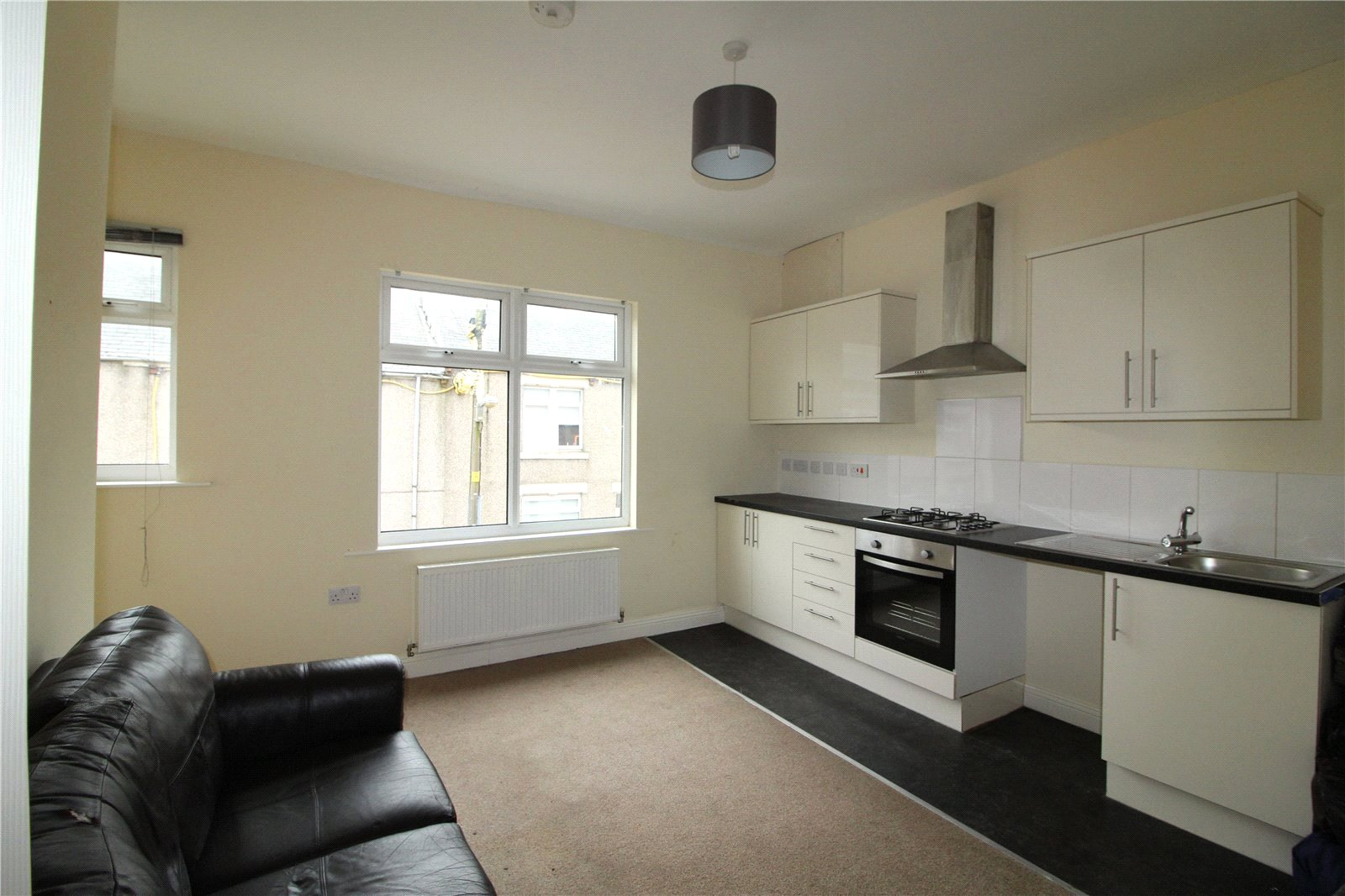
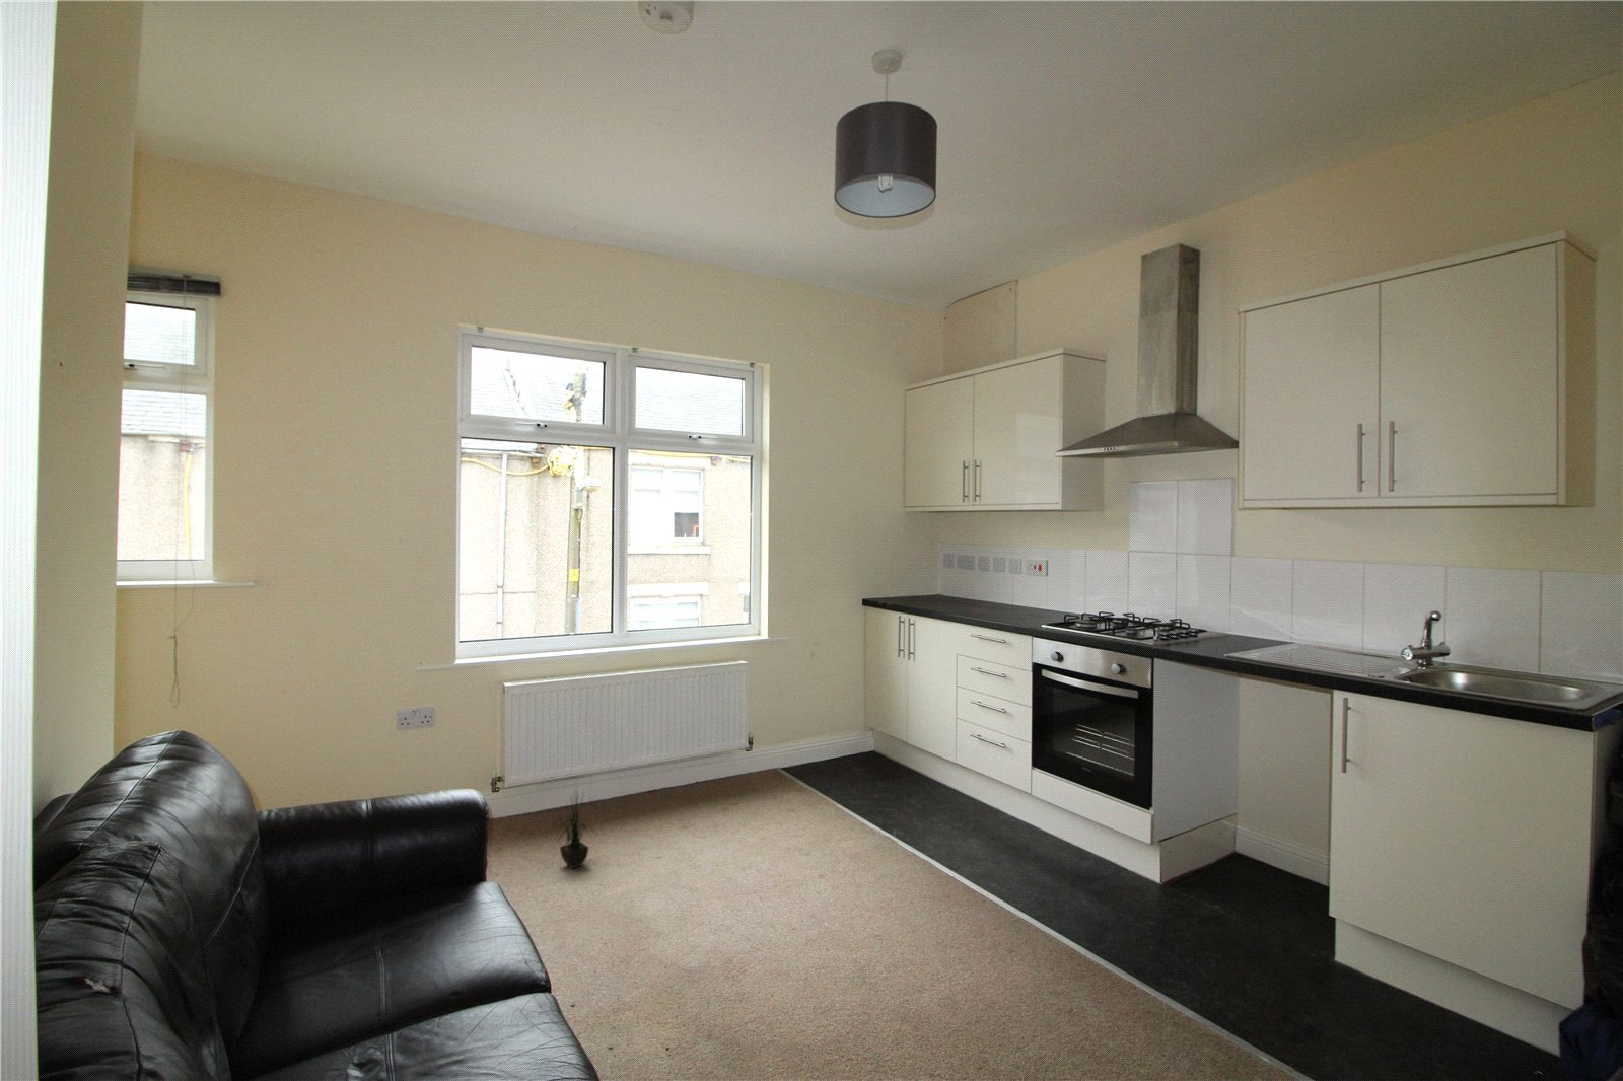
+ potted plant (572, 820)
